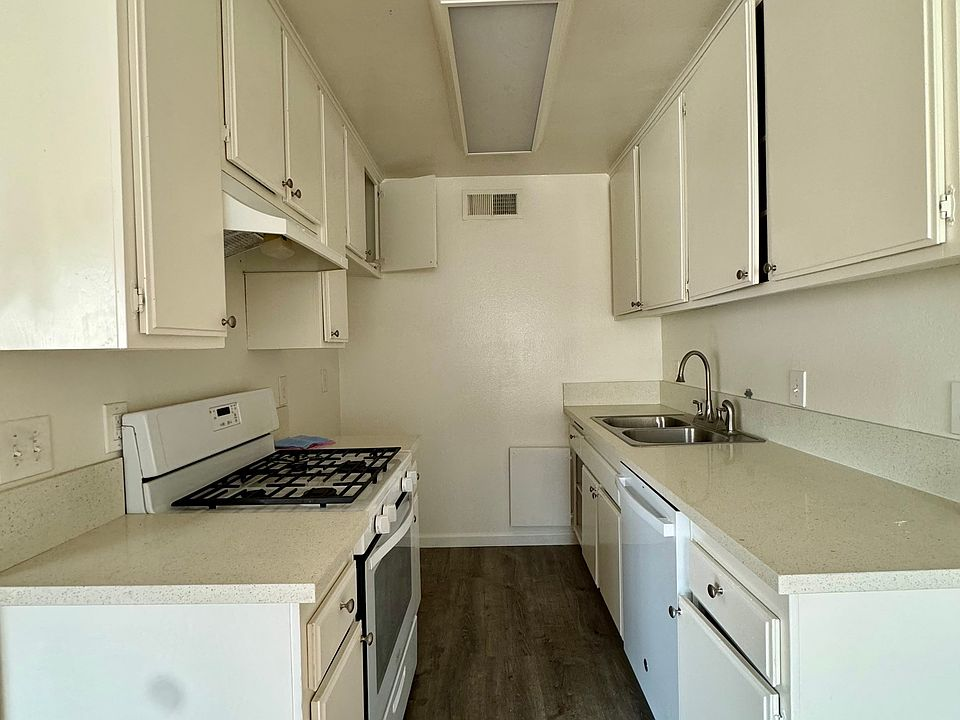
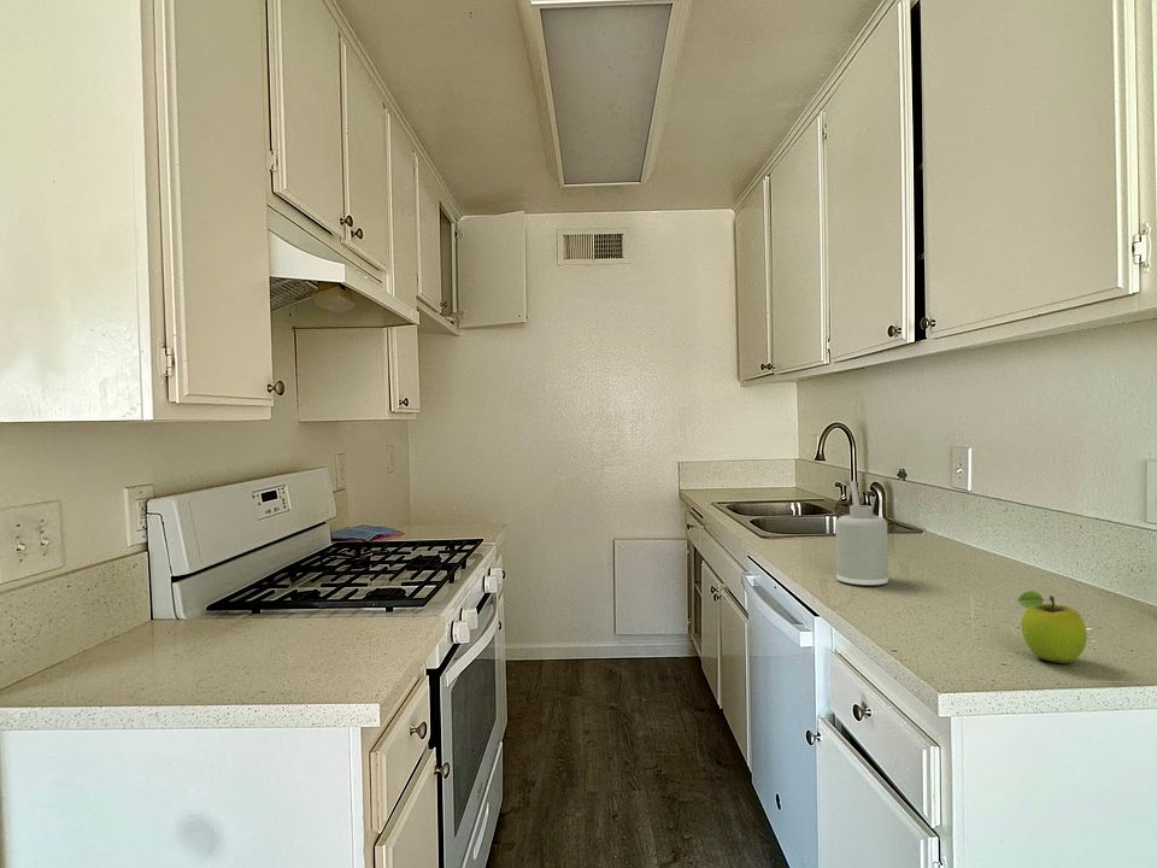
+ fruit (1049, 626)
+ soap dispenser (858, 530)
